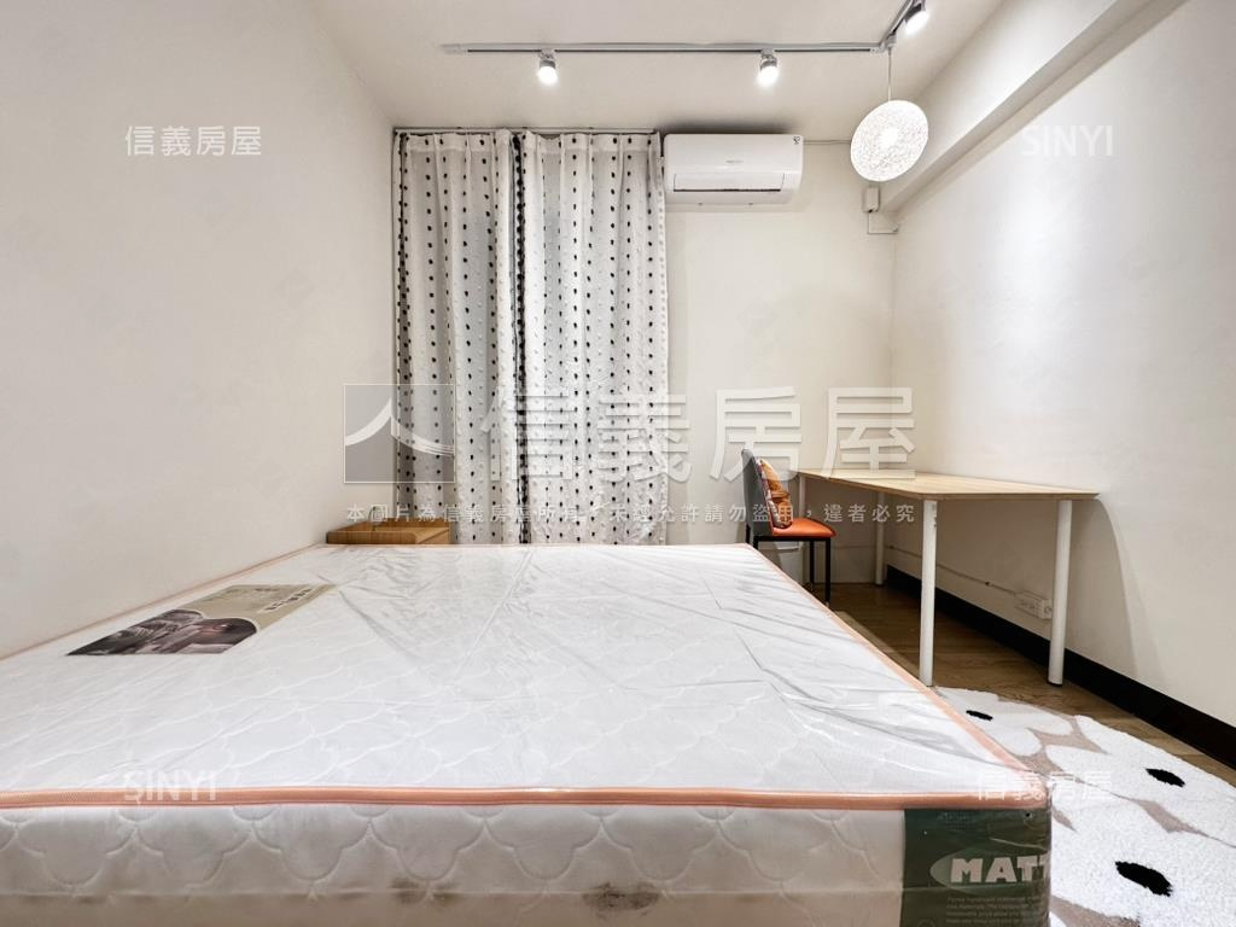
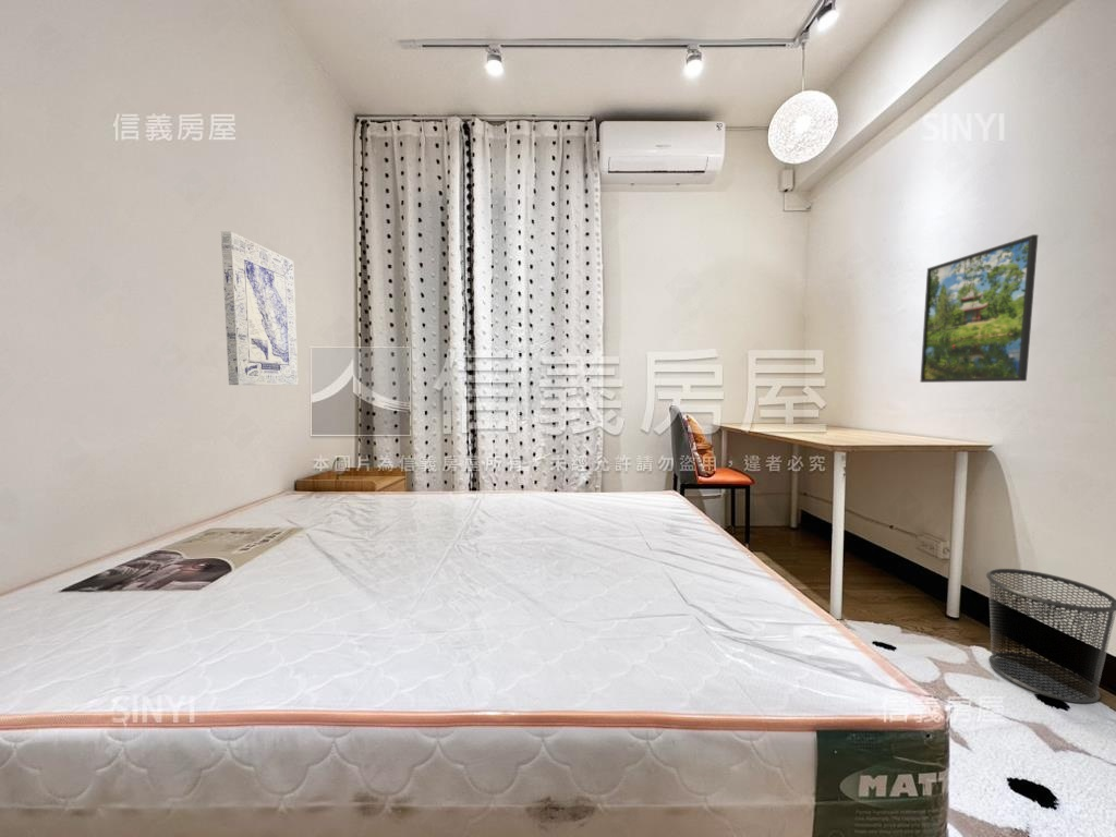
+ wall art (264, 317)
+ waste bin (1044, 632)
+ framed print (971, 318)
